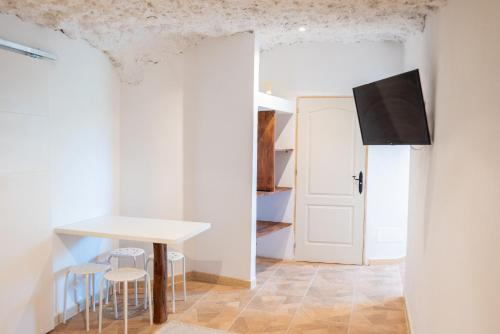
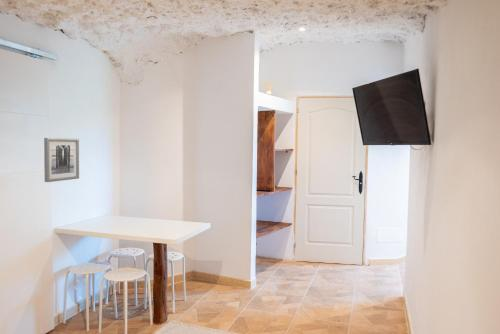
+ wall art (62, 159)
